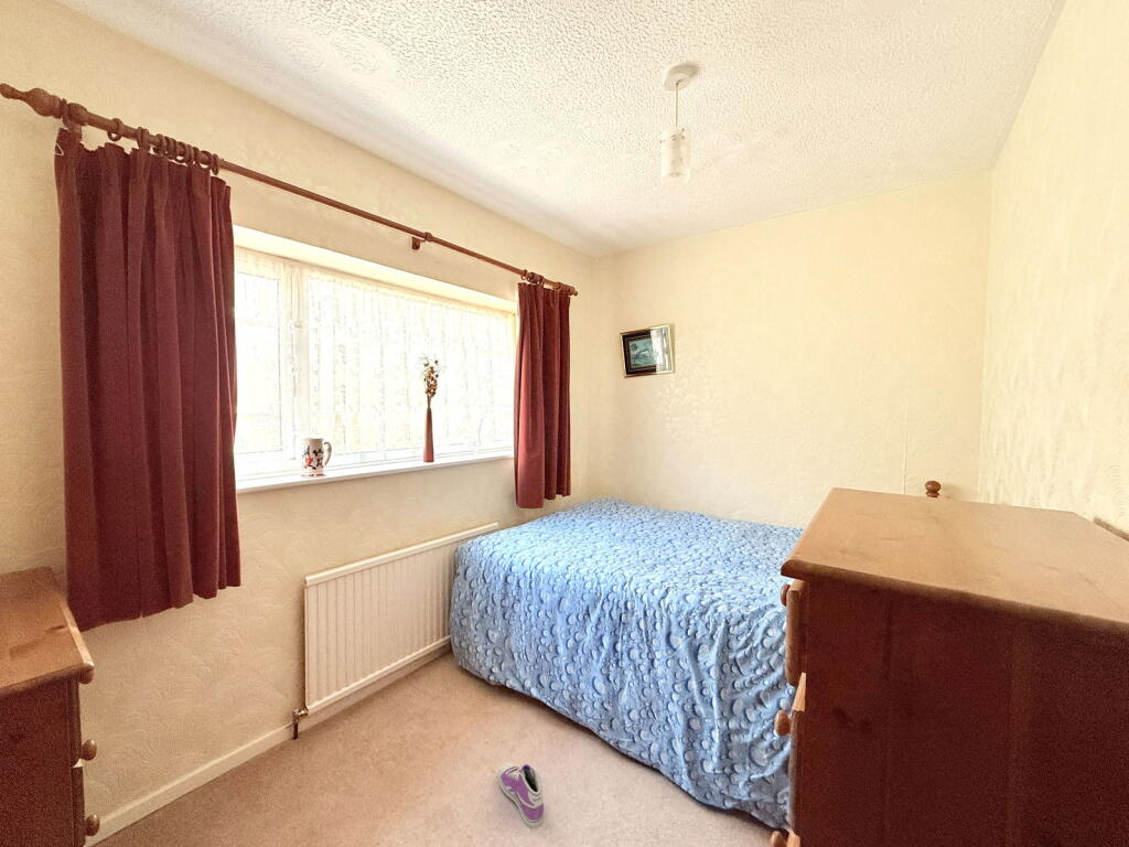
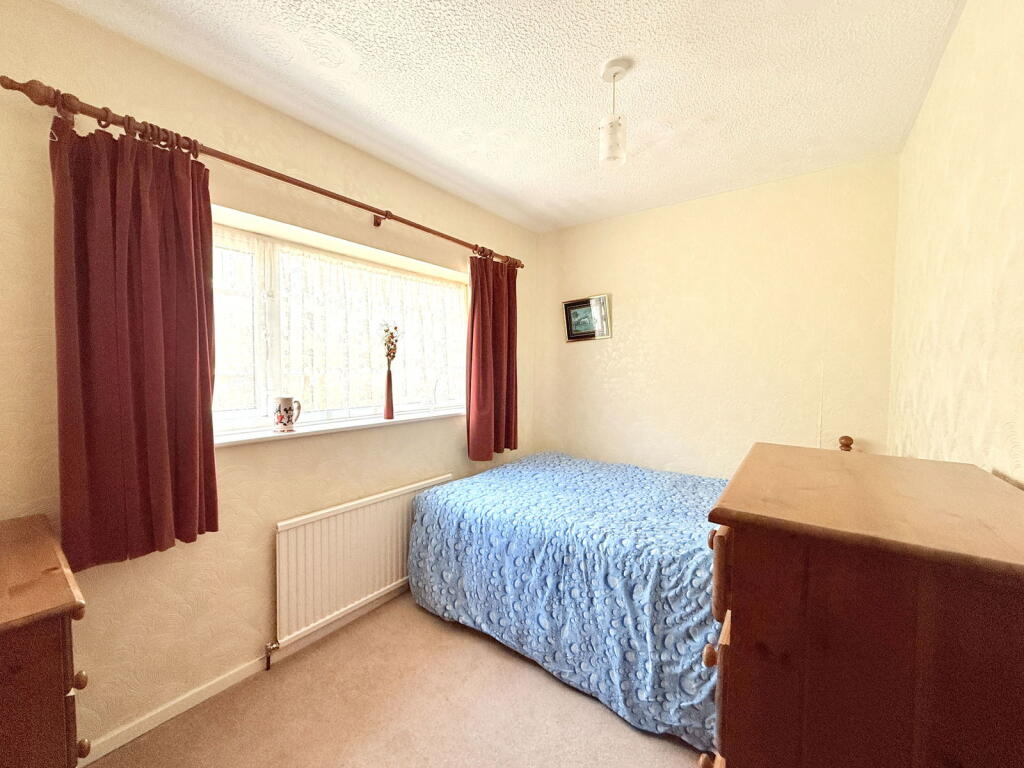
- sneaker (522, 776)
